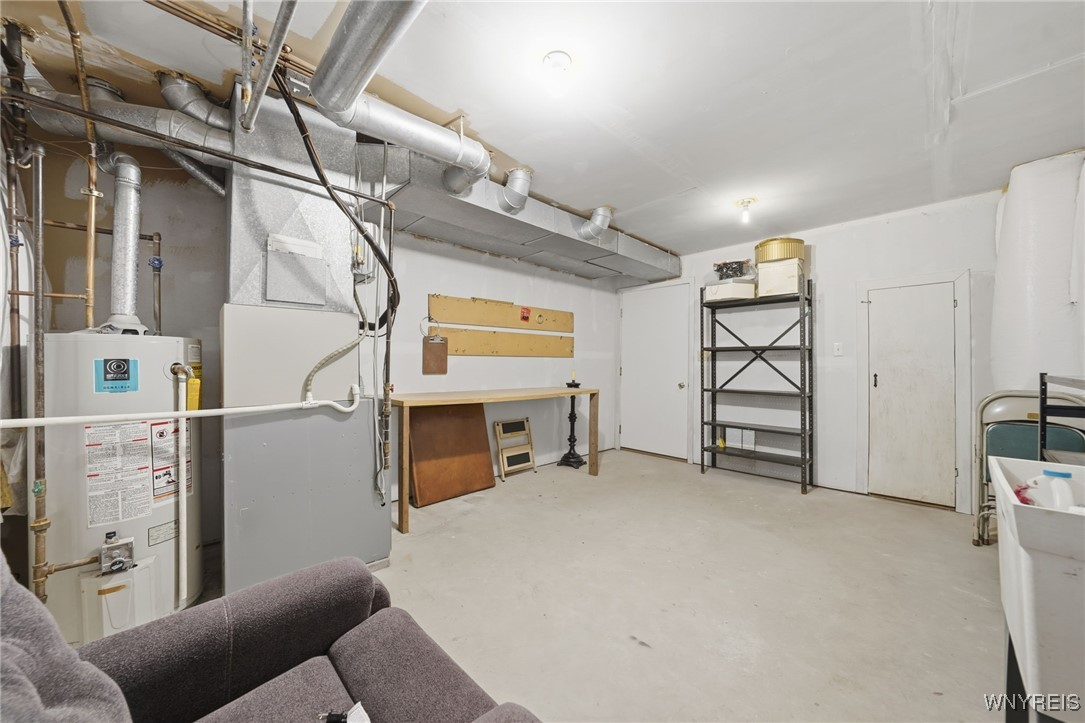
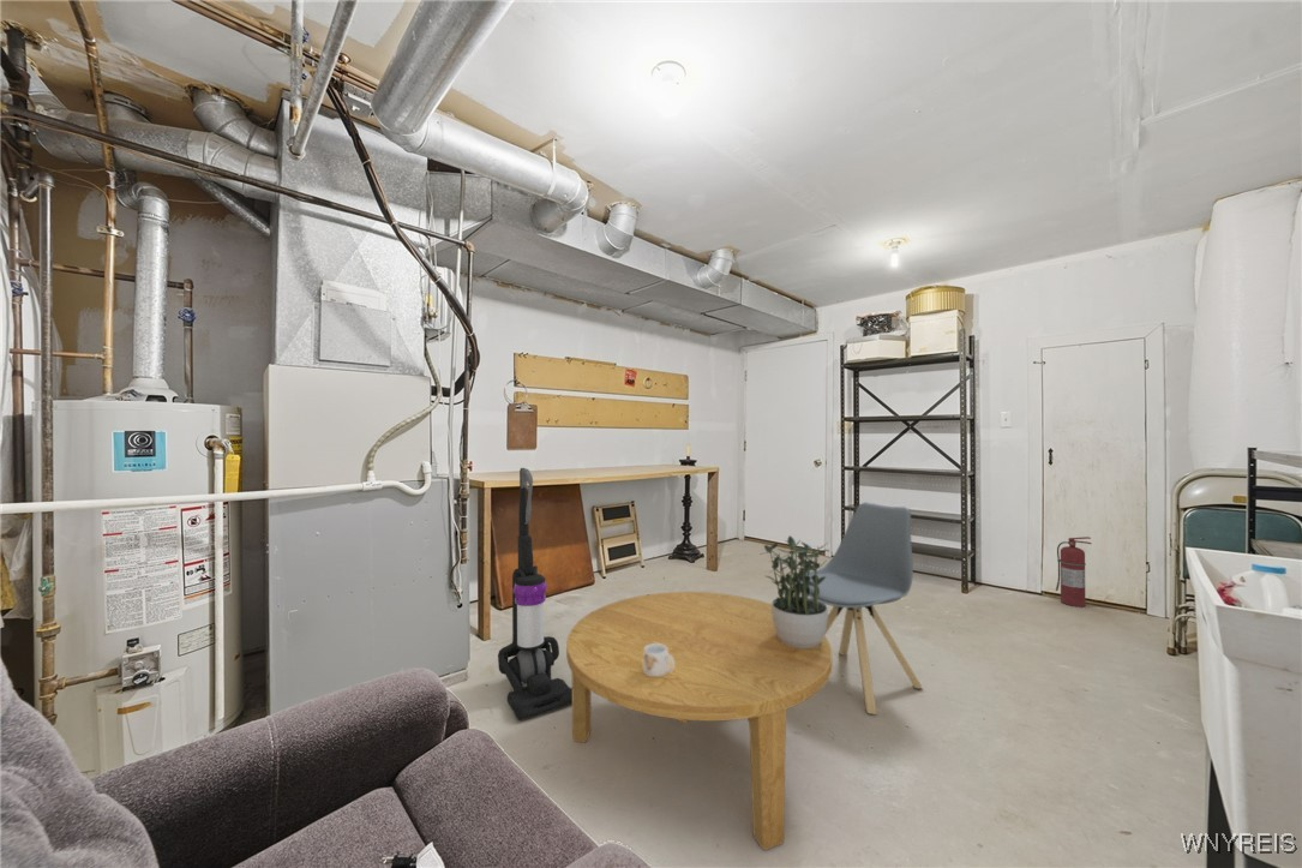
+ potted plant (794, 585)
+ chair (857, 593)
+ coffee table (696, 689)
+ mug (659, 660)
+ fire extinguisher (1073, 569)
+ vacuum cleaner (532, 580)
